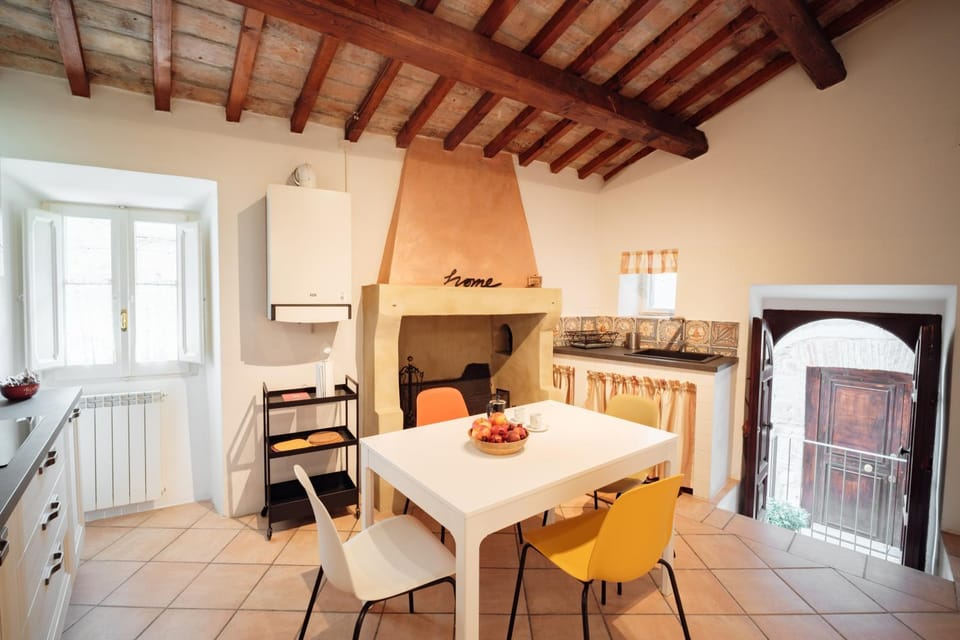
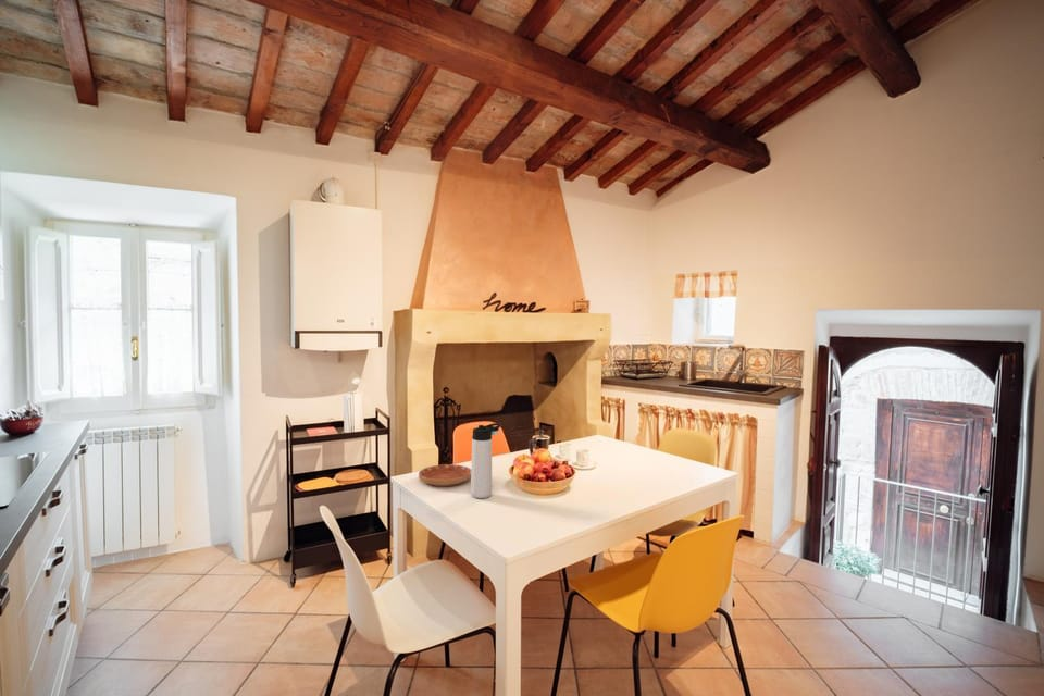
+ saucer (445, 475)
+ thermos bottle (485, 459)
